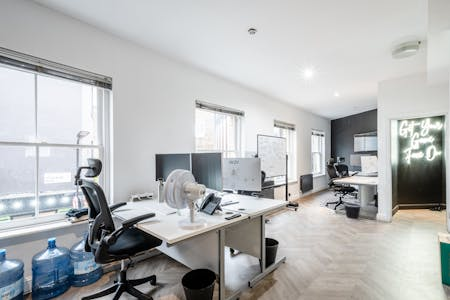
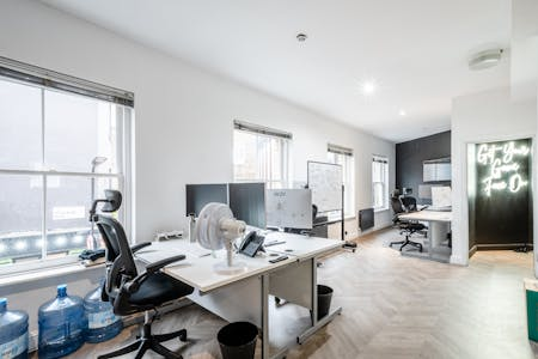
- wastebasket (352, 211)
